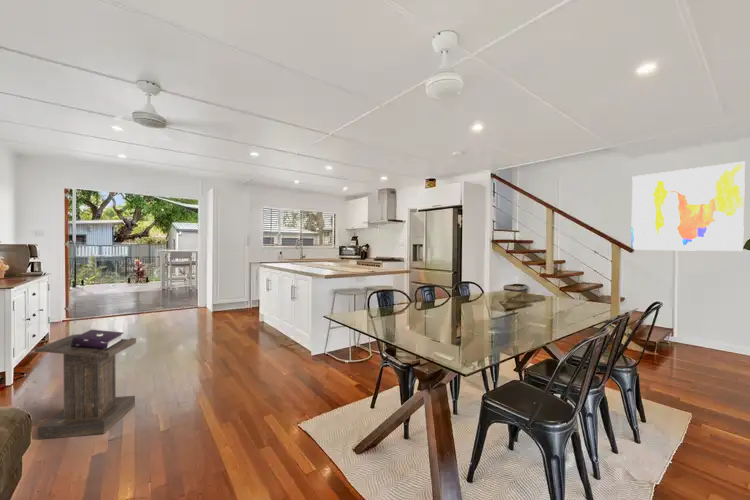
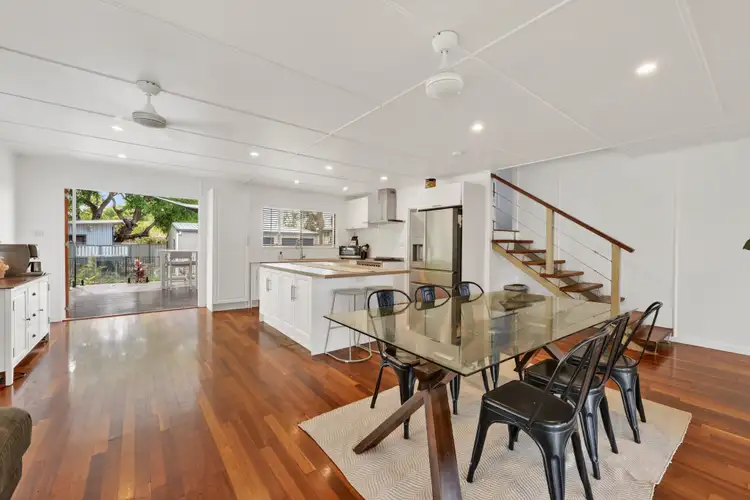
- wall art (682, 210)
- lectern (90, 377)
